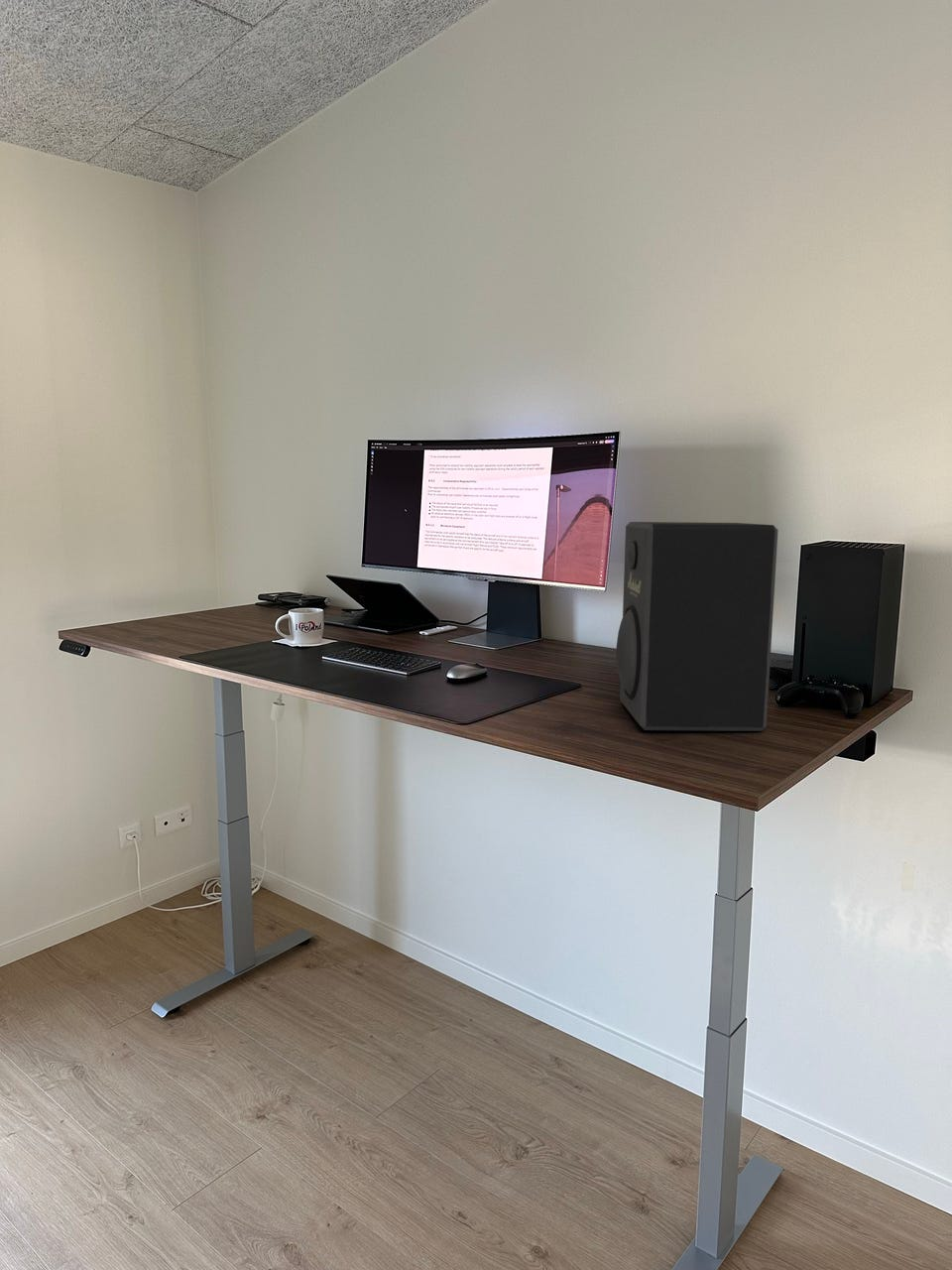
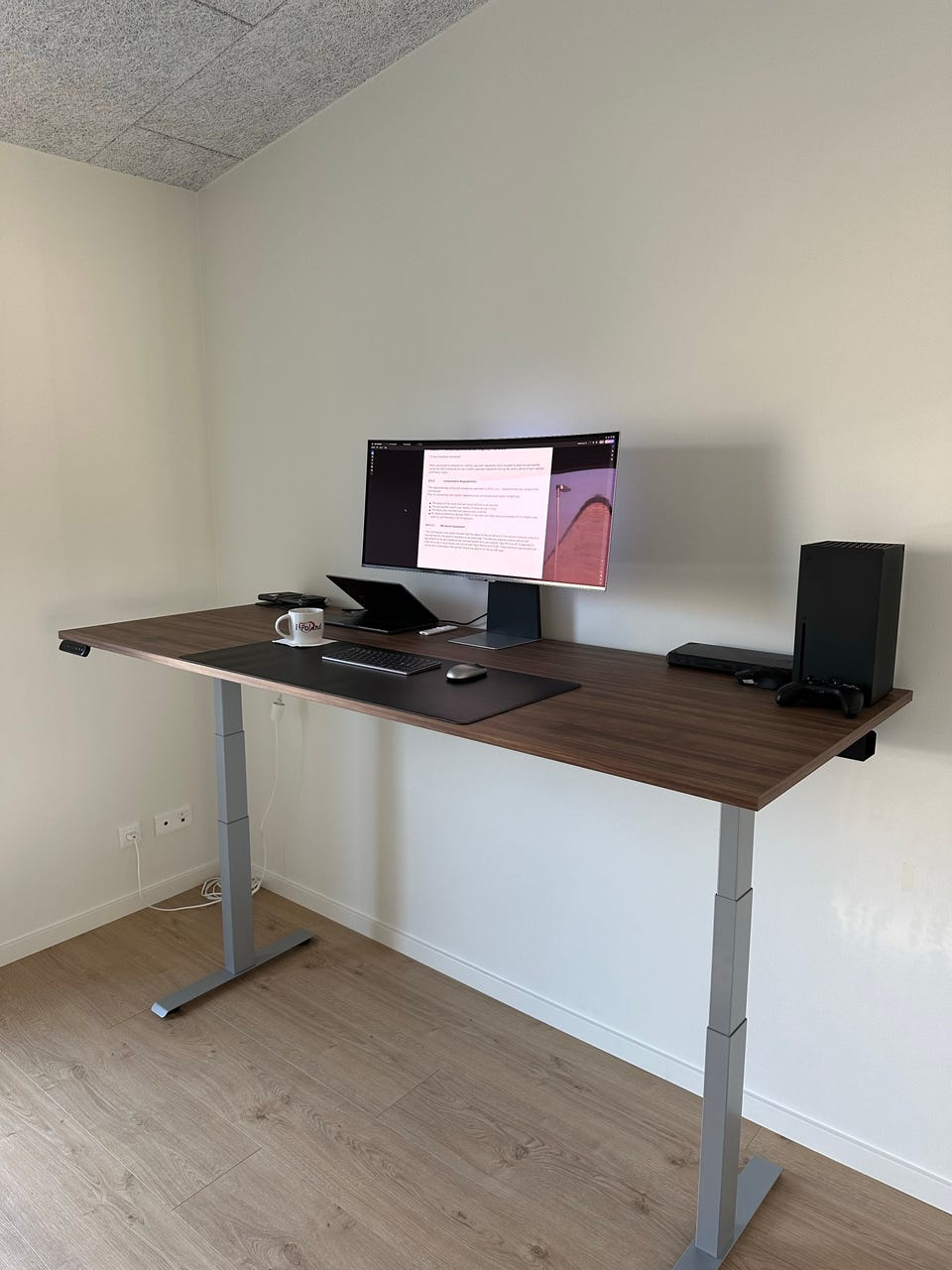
- speaker (686, 621)
